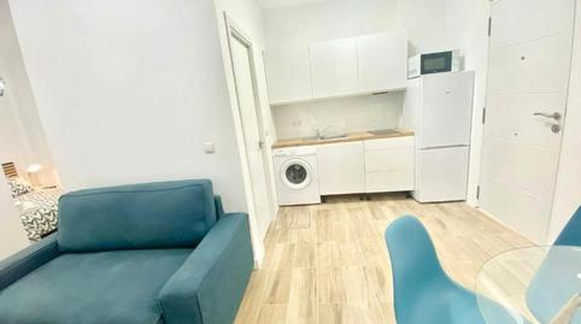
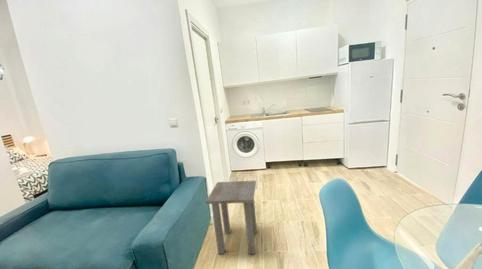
+ side table (228, 216)
